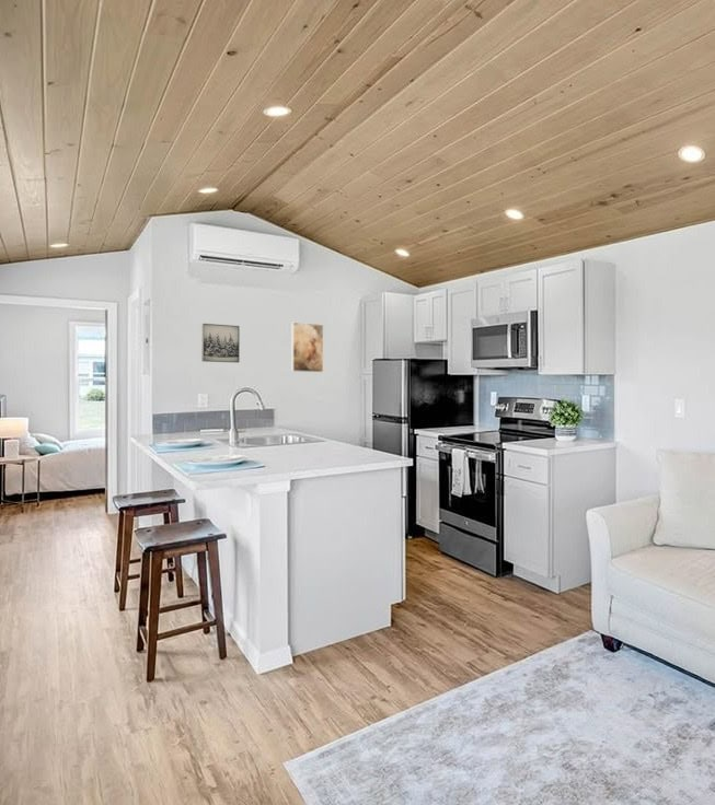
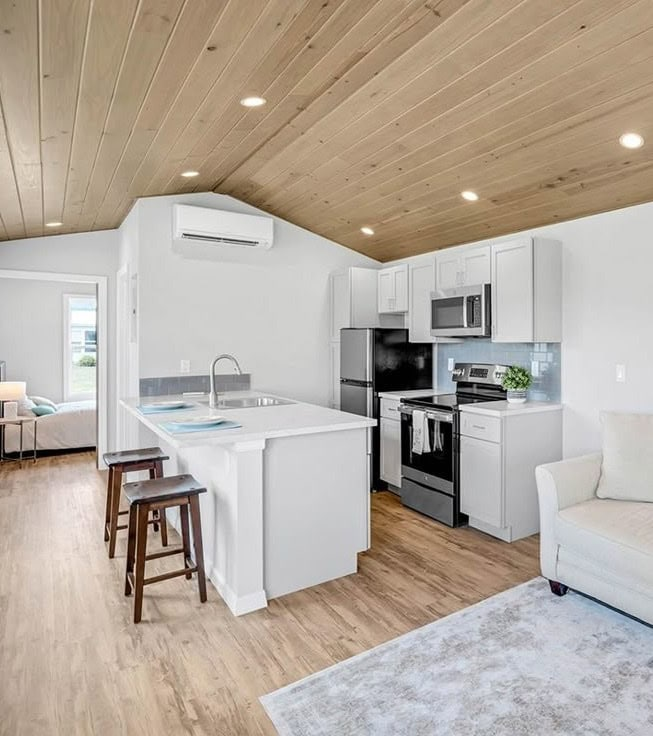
- wall art (220, 343)
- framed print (307, 347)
